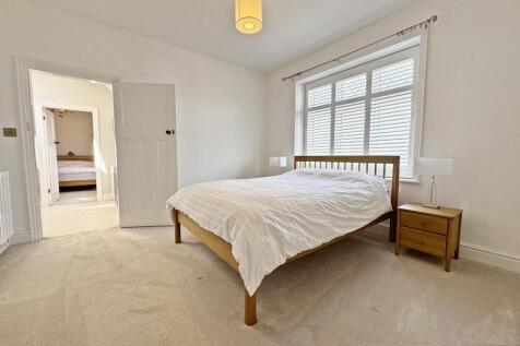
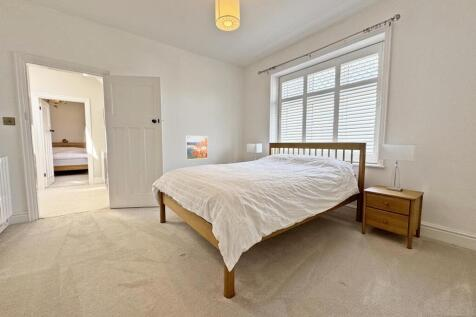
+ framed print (197, 147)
